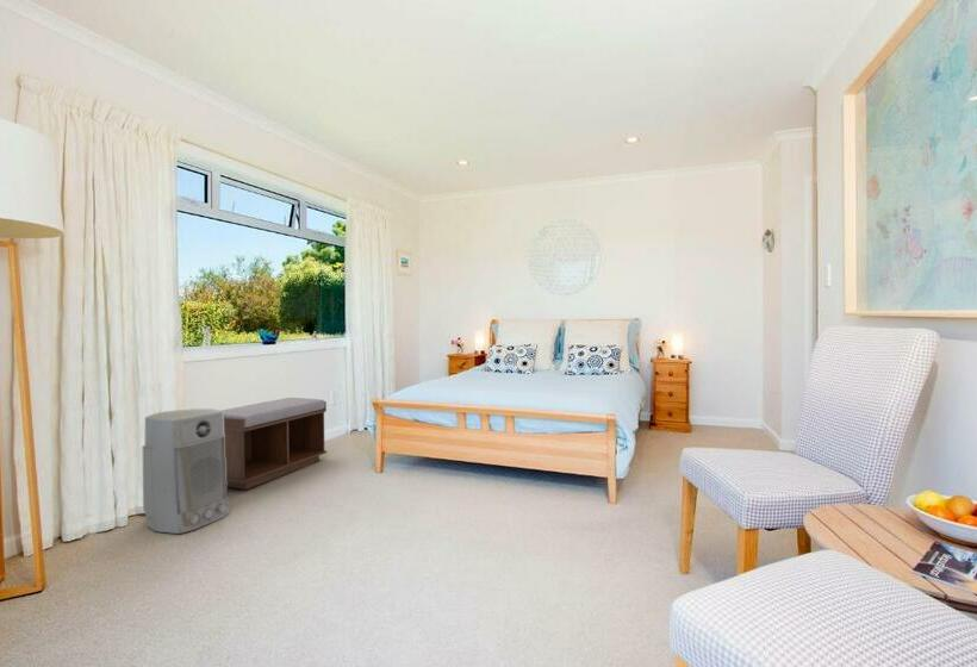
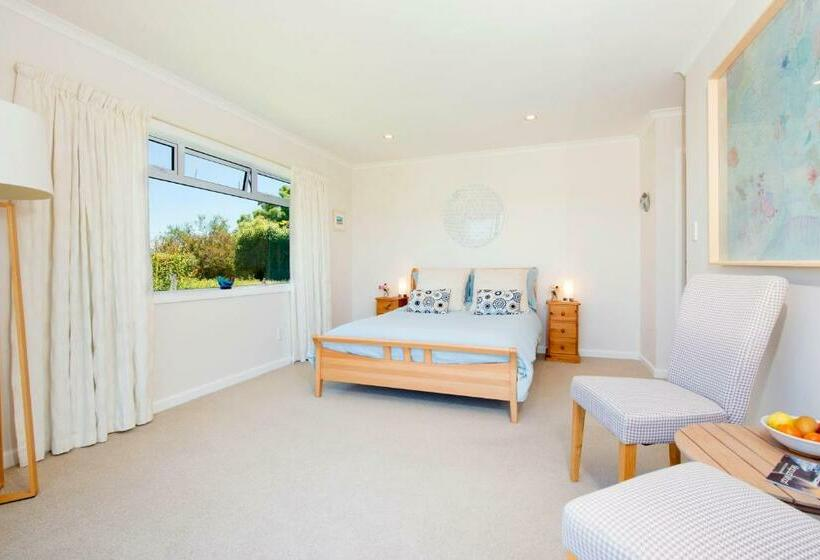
- bench (269, 437)
- air purifier (183, 466)
